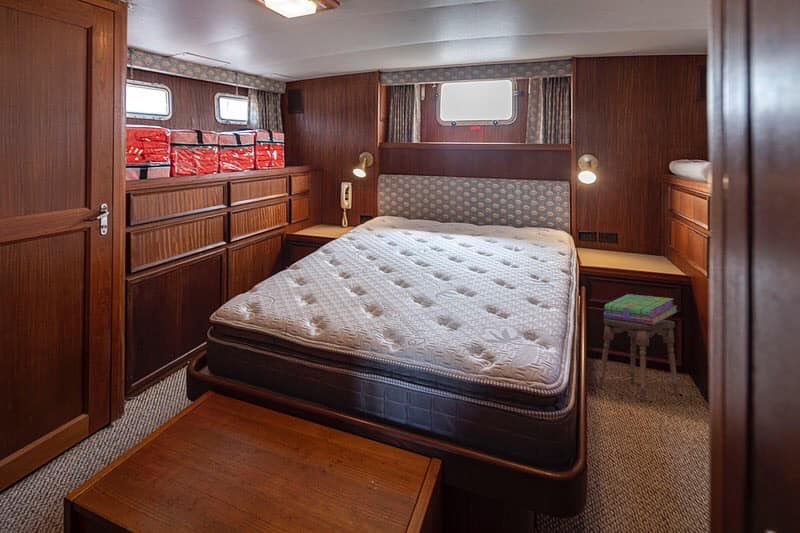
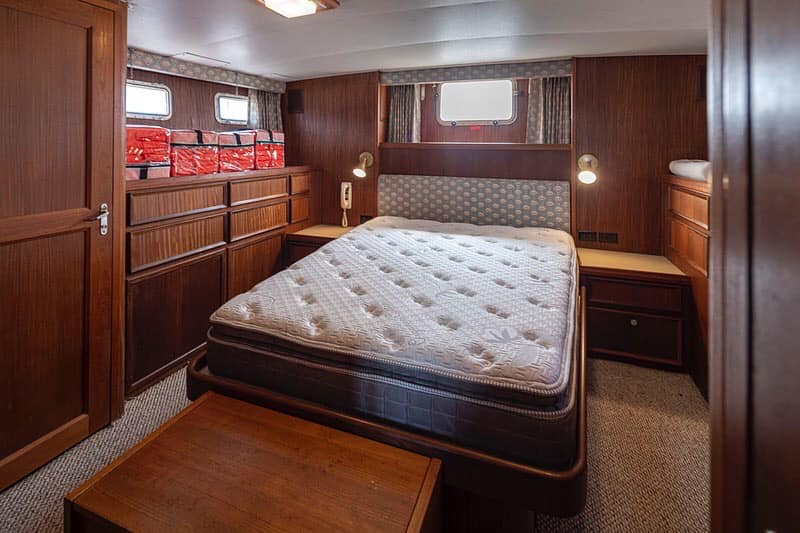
- stack of books (639, 312)
- stool (635, 355)
